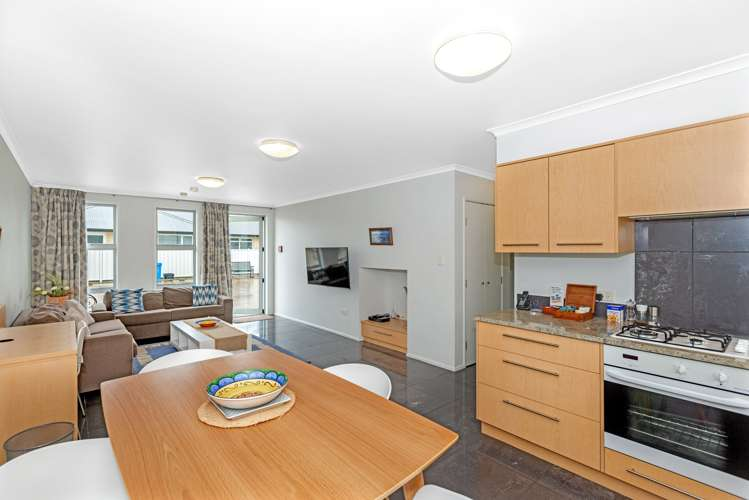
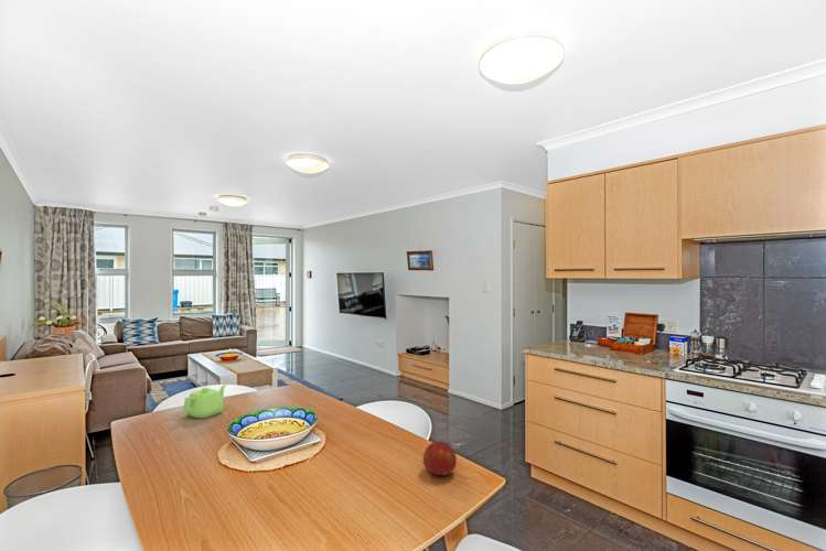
+ fruit (439, 457)
+ teapot (206, 400)
